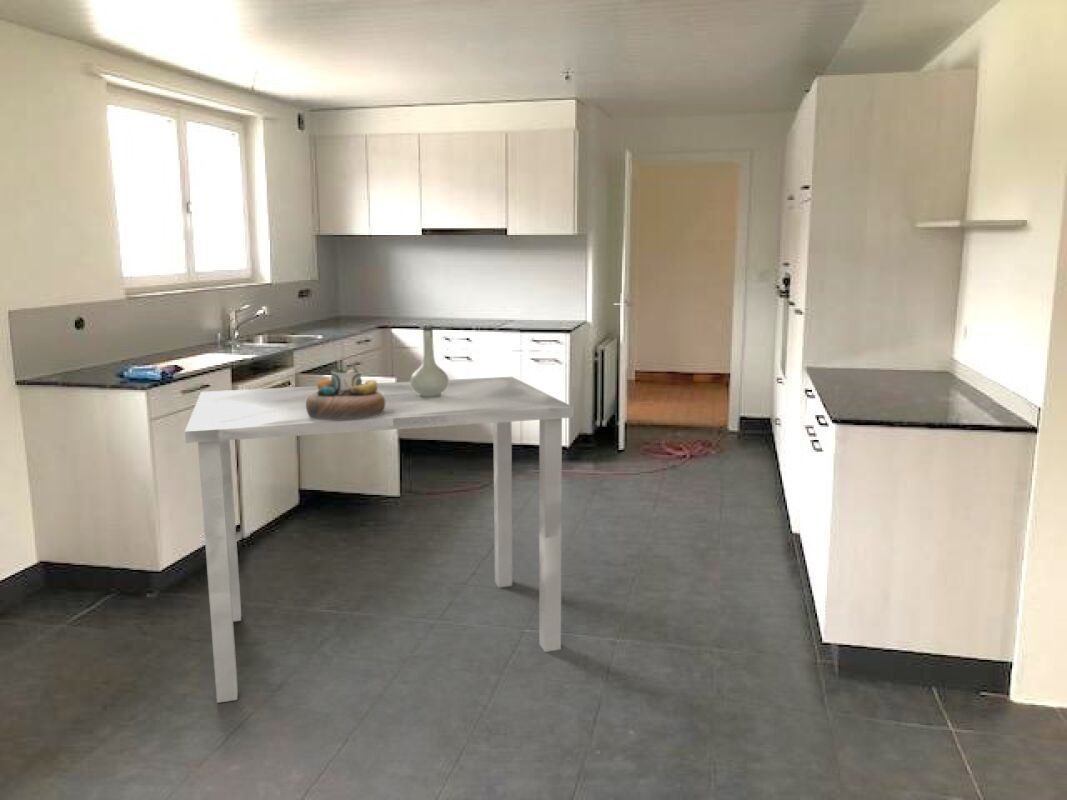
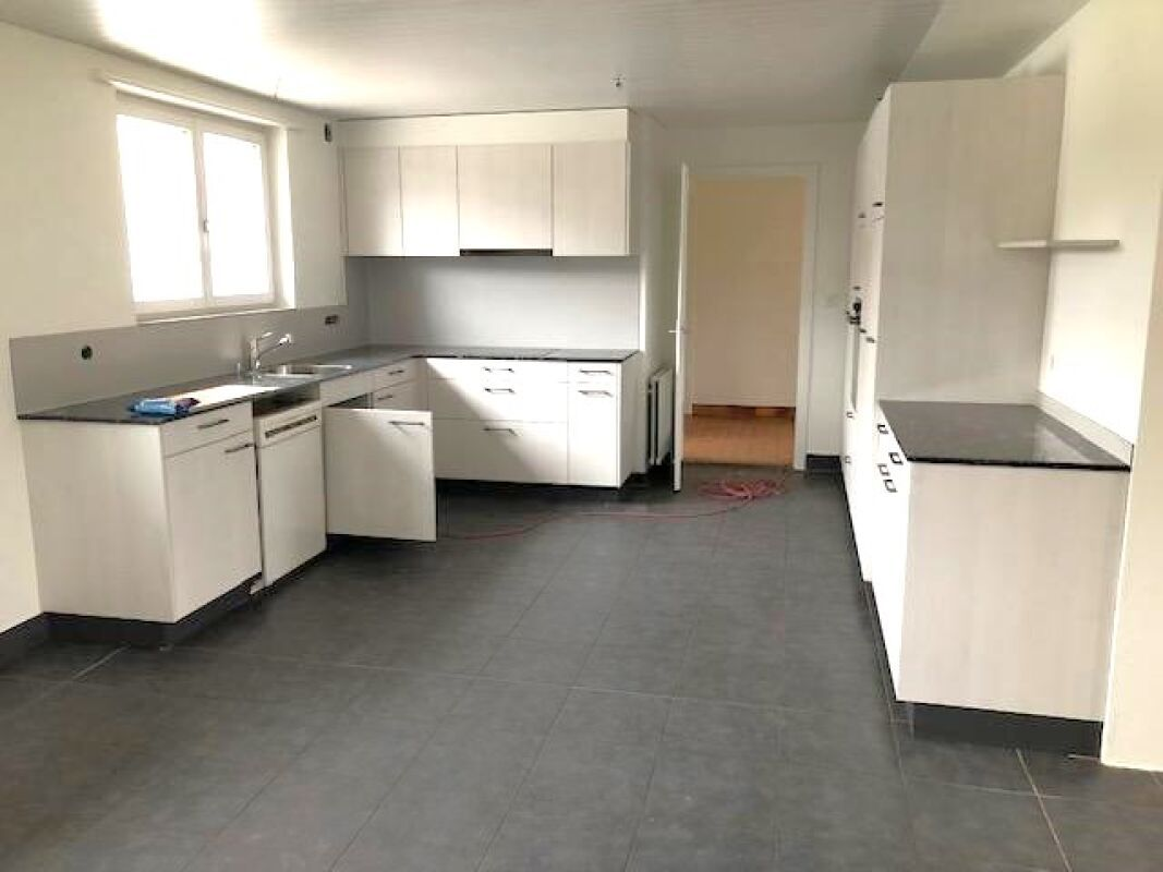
- dining table (376, 430)
- vase (429, 360)
- decorative bowl (345, 389)
